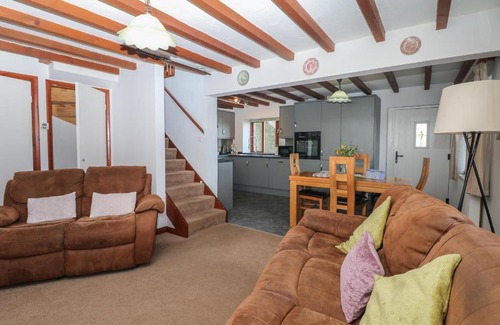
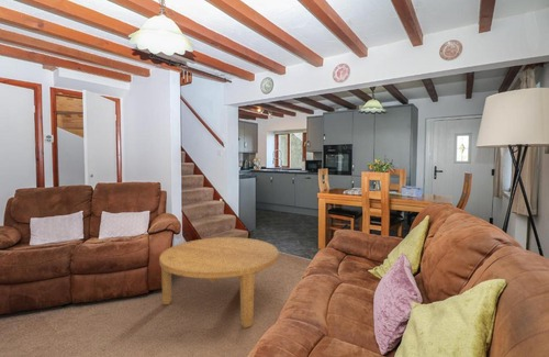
+ coffee table (221, 276)
